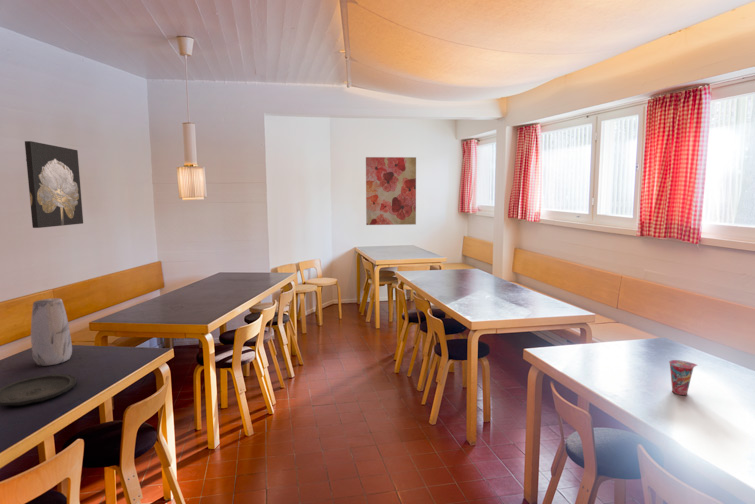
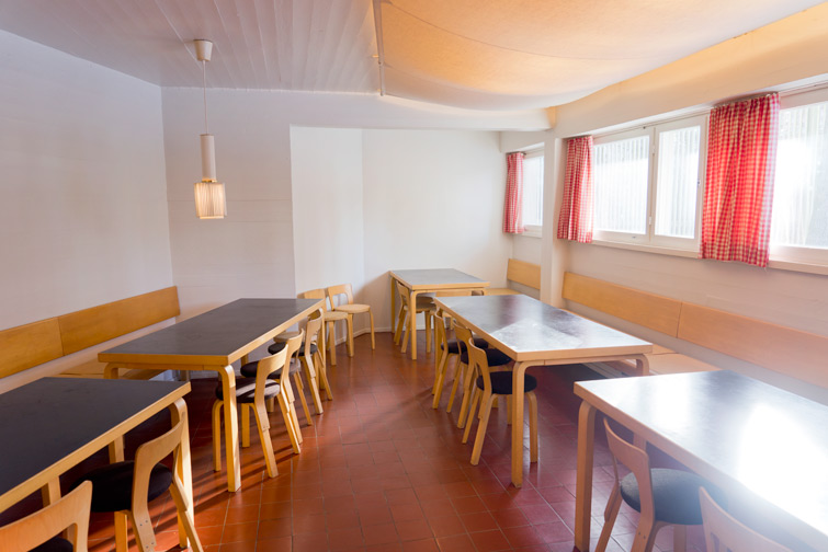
- wall art (56, 186)
- cup (681, 377)
- wall art (391, 191)
- plate (35, 389)
- vase (50, 331)
